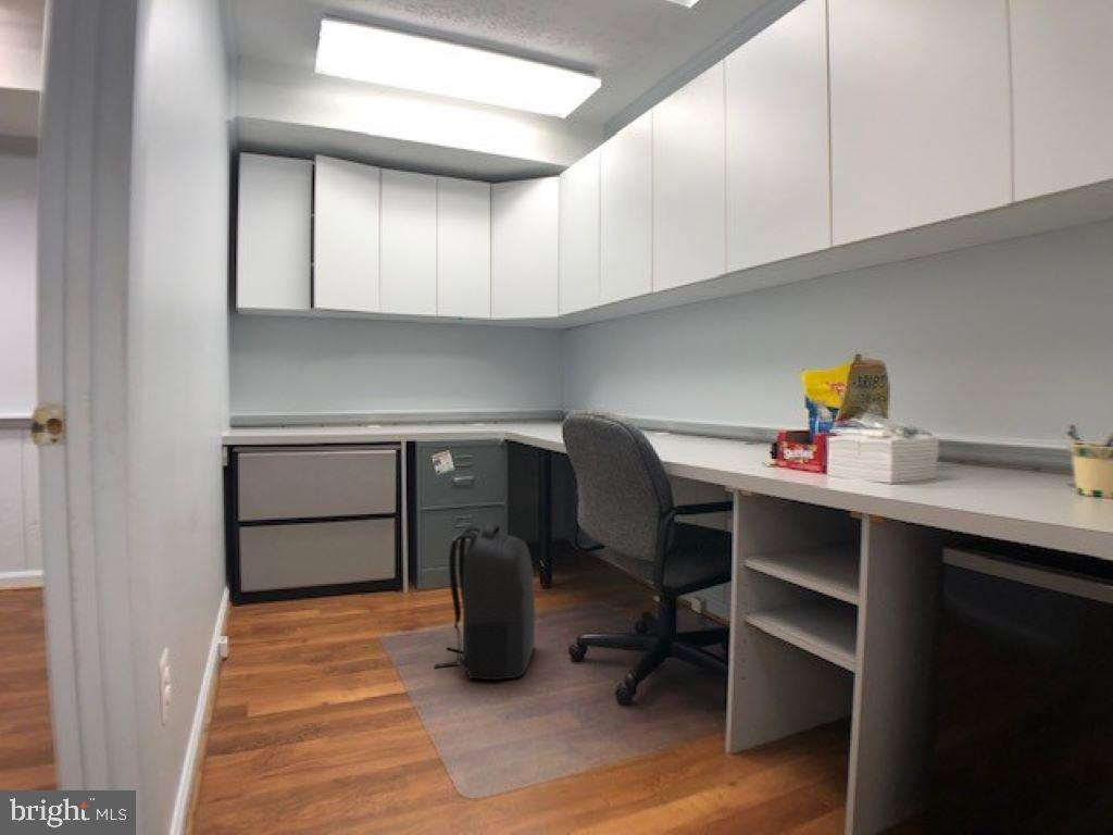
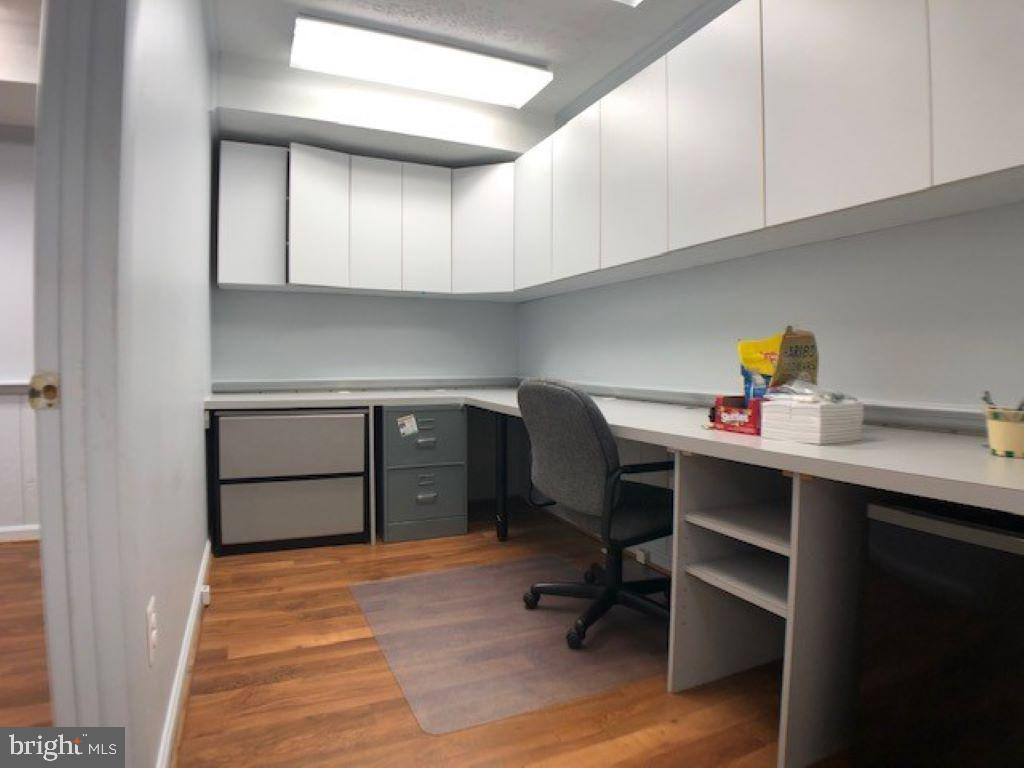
- backpack (486, 590)
